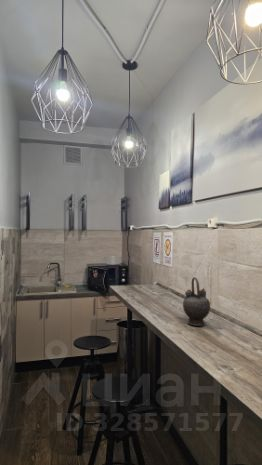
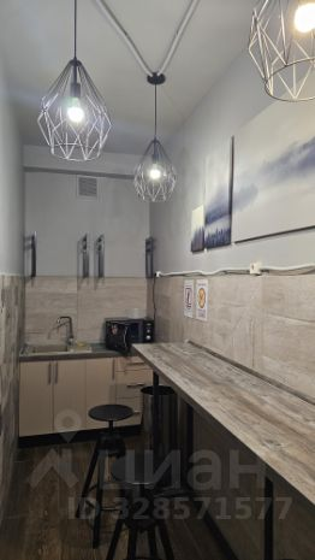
- teapot (195, 300)
